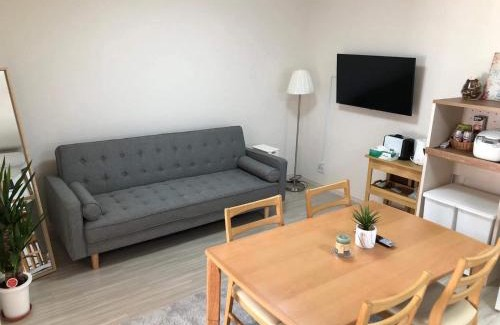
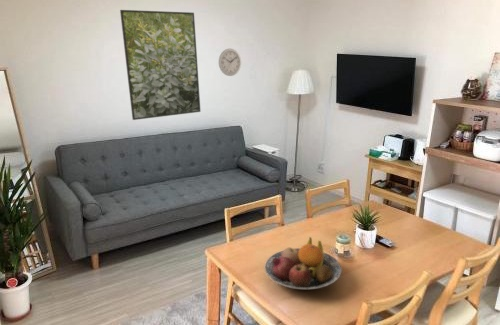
+ fruit bowl (302, 263)
+ wall clock (230, 62)
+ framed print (163, 65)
